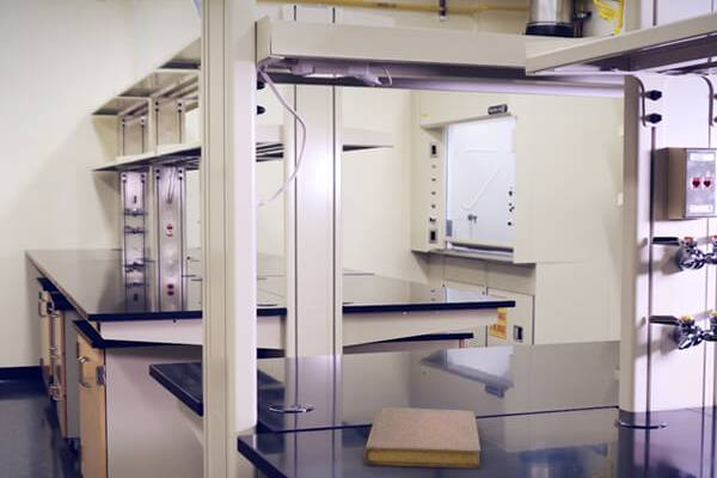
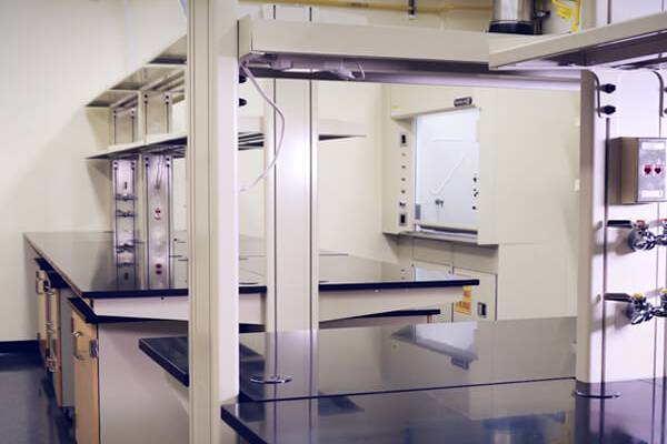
- notebook (423, 435)
